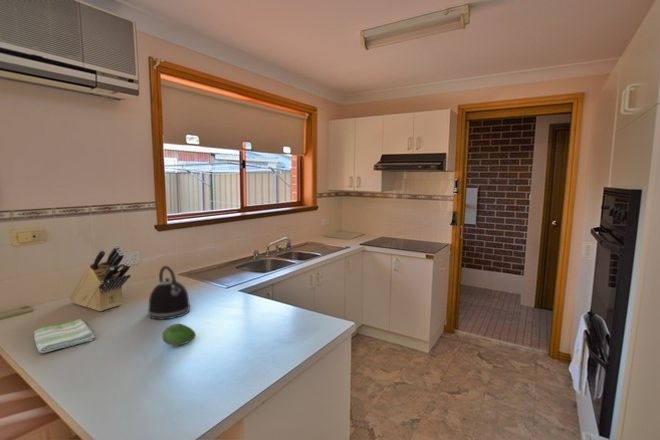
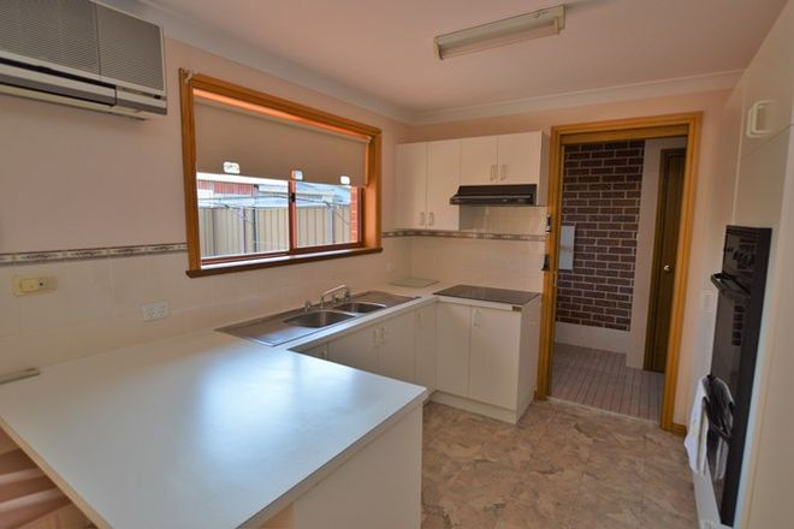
- knife block (99, 275)
- fruit (179, 334)
- dish towel (63, 333)
- kettle (168, 289)
